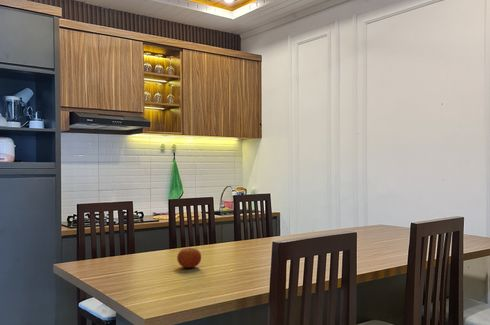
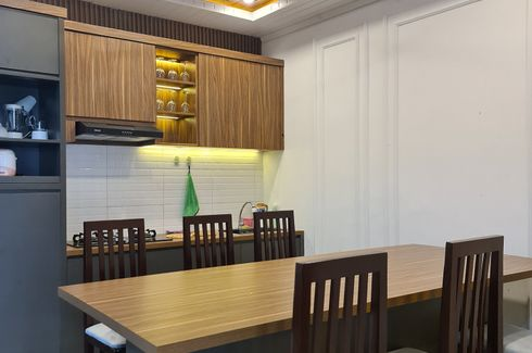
- fruit (189, 257)
